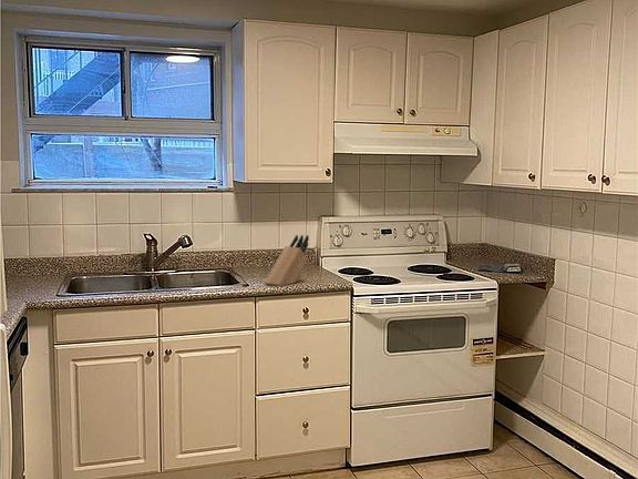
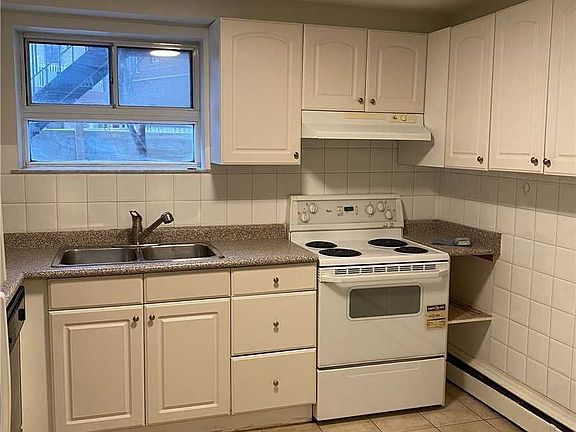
- knife block (288, 258)
